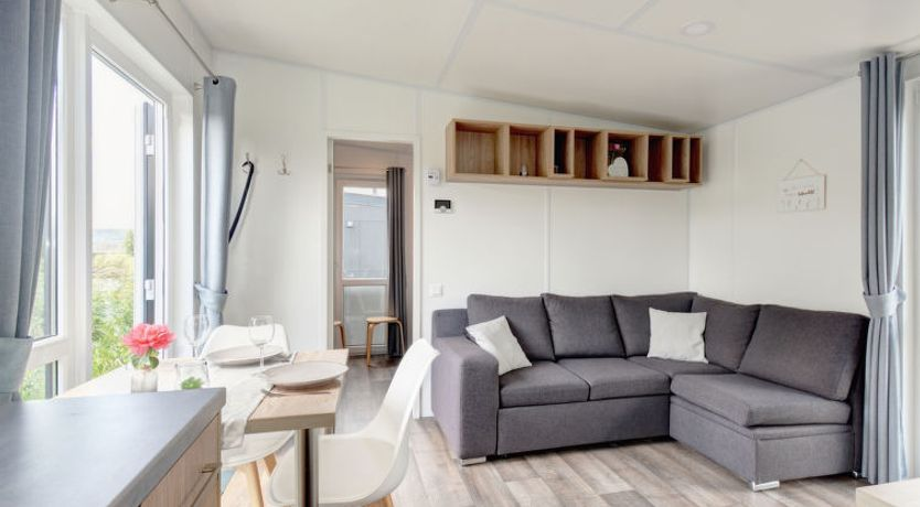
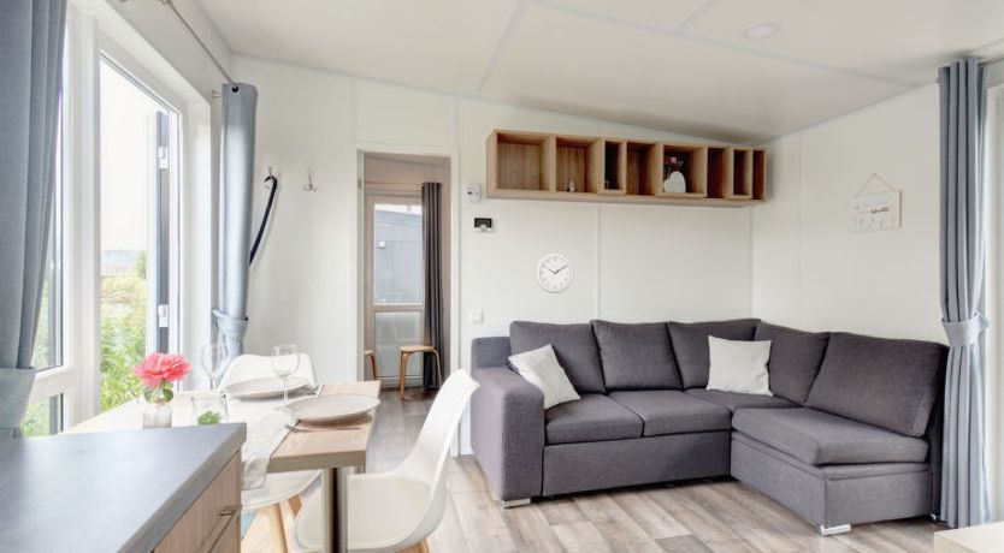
+ wall clock (554, 273)
